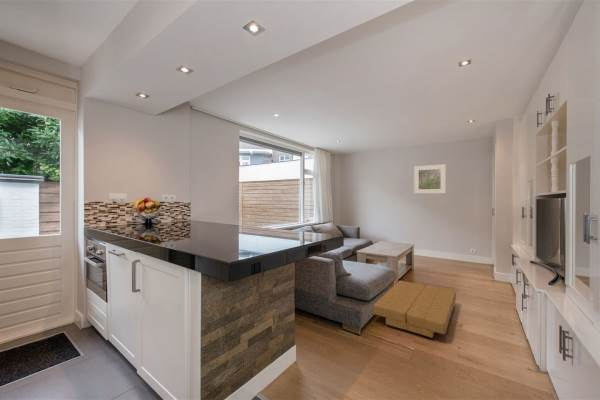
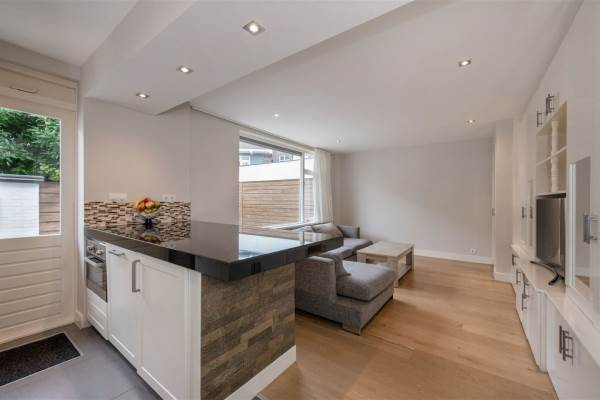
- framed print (429, 179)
- ottoman (417, 305)
